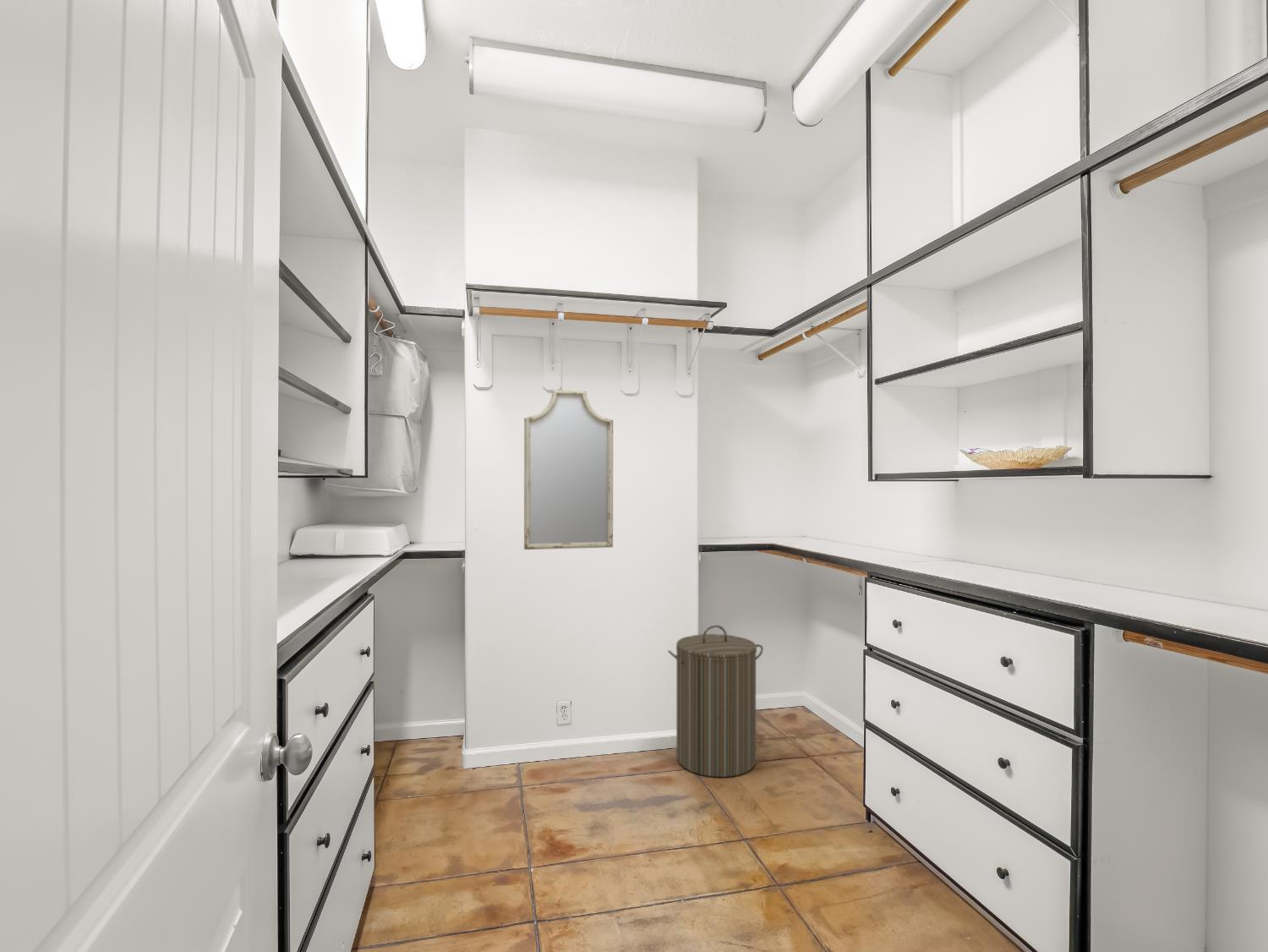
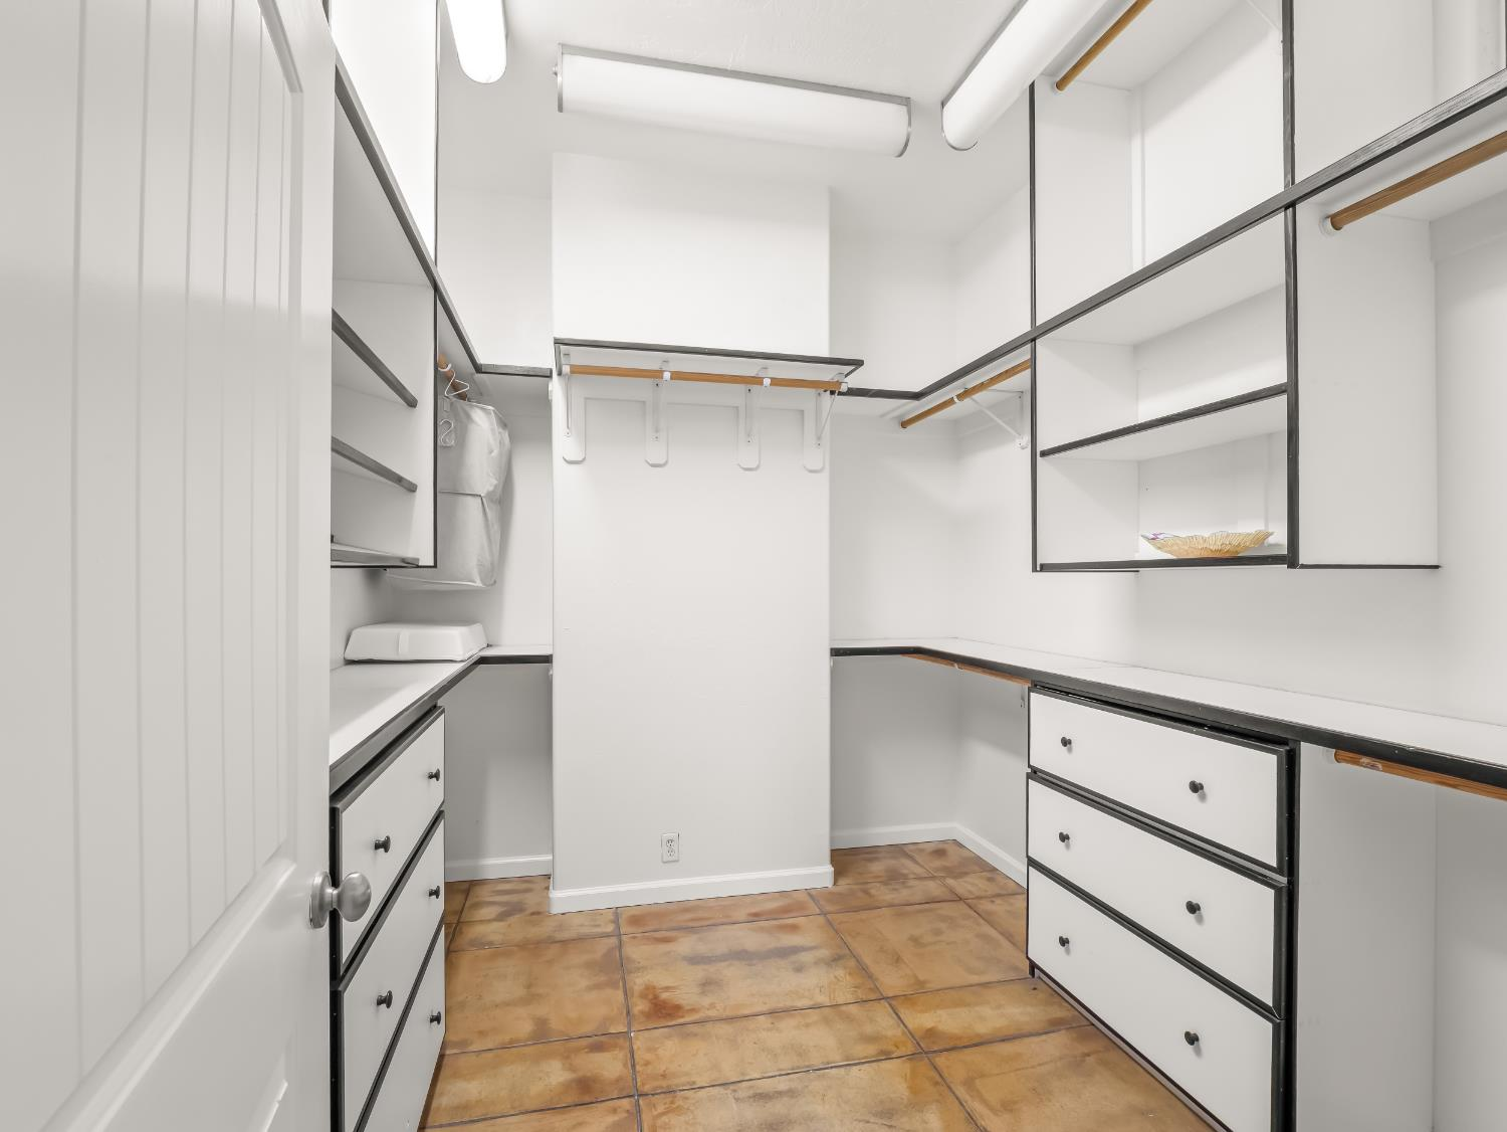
- laundry hamper (716, 692)
- home mirror (569, 468)
